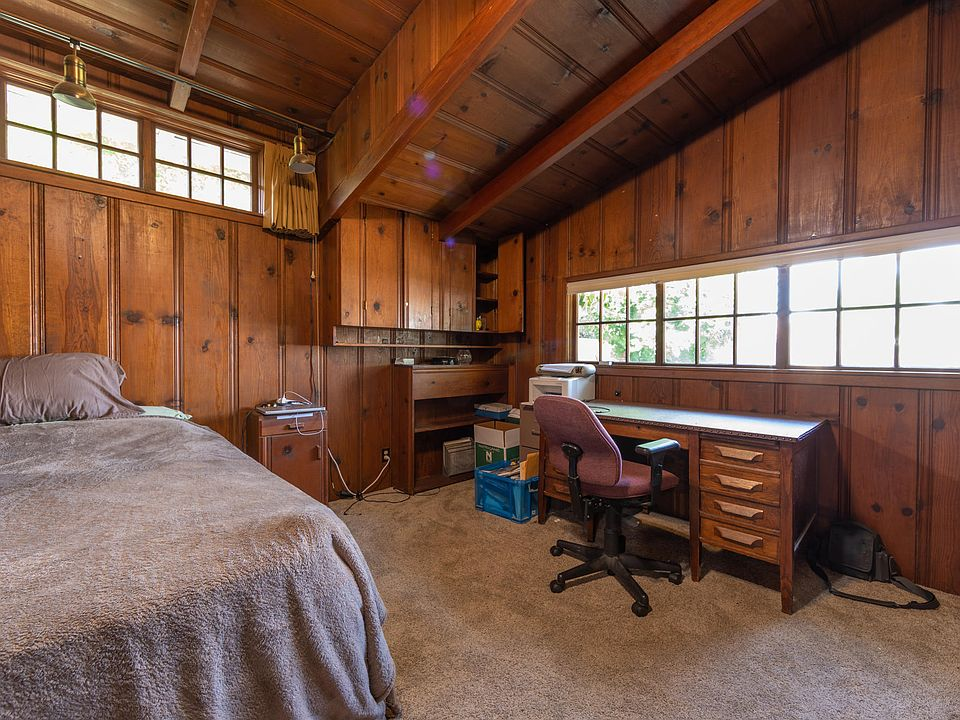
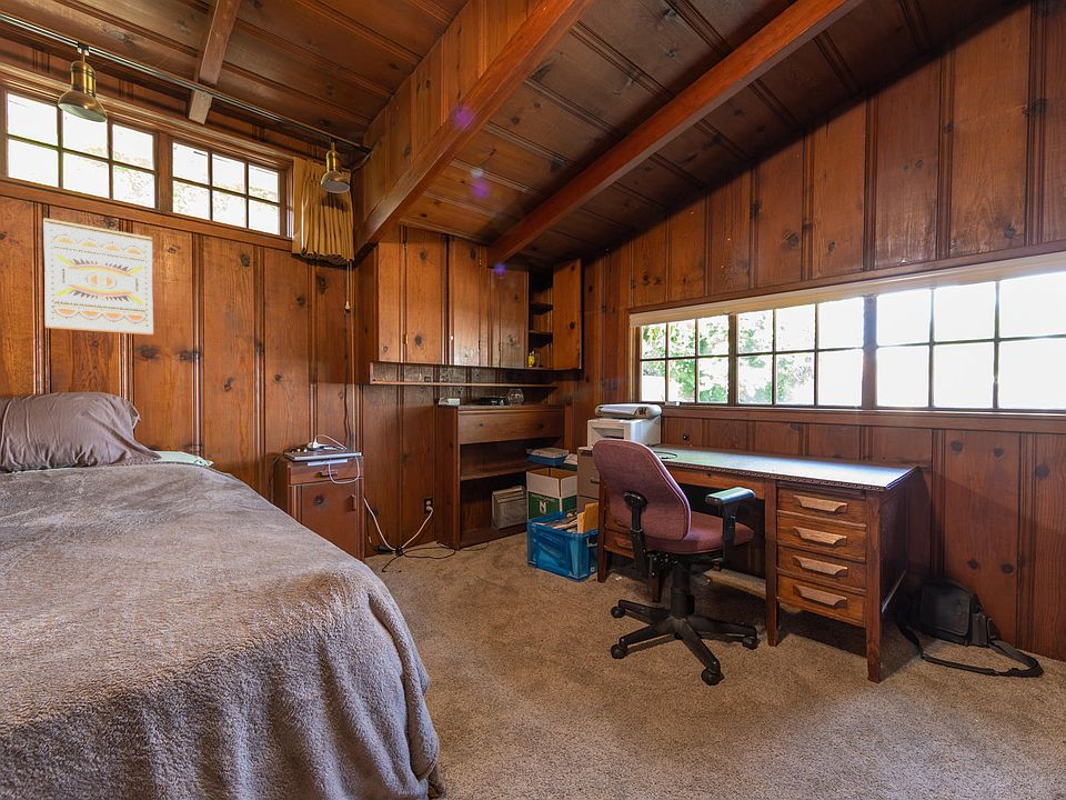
+ wall art (101, 280)
